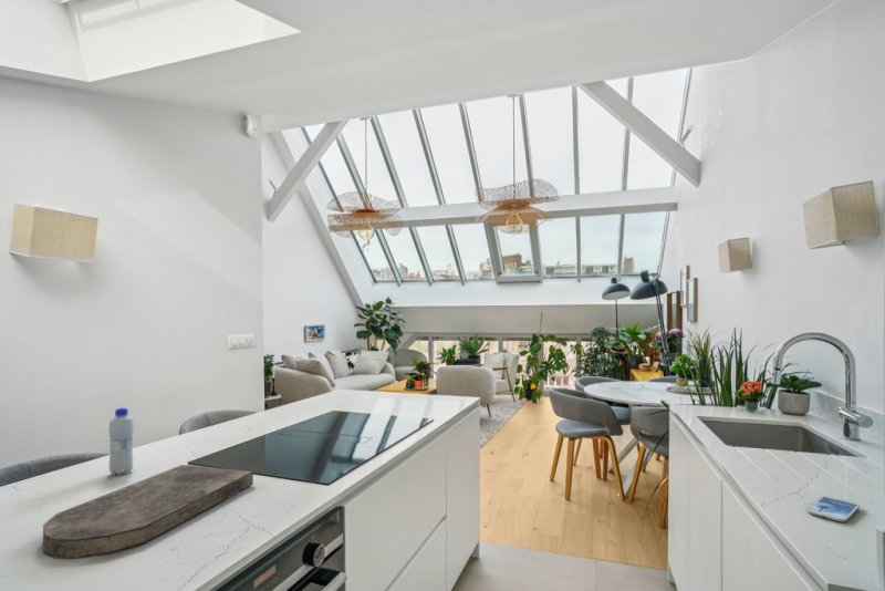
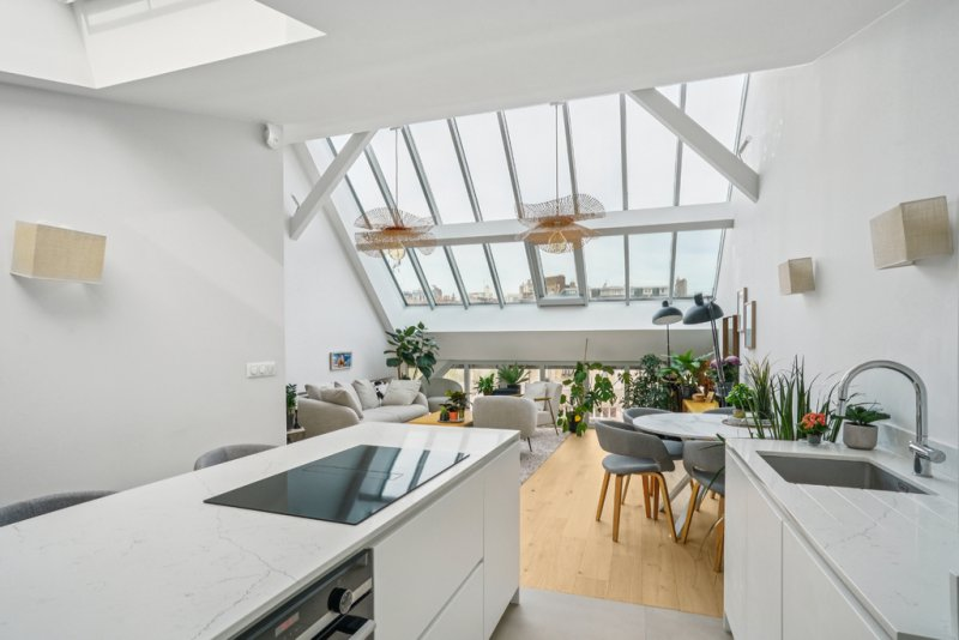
- smartphone (833, 508)
- bottle (121, 439)
- cutting board (149, 505)
